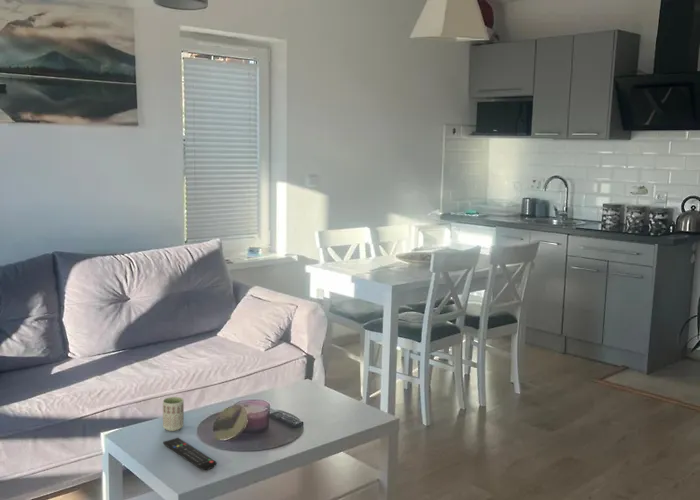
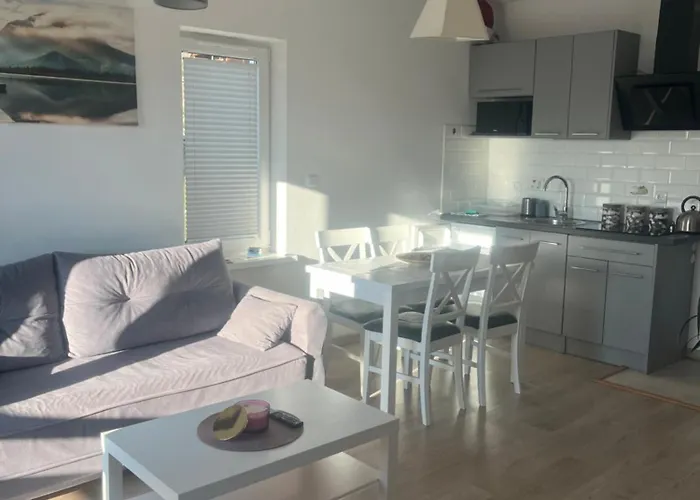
- remote control (189, 453)
- cup (173, 414)
